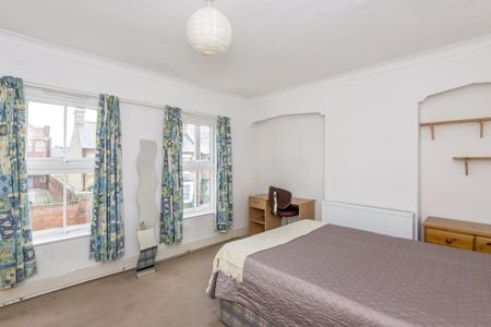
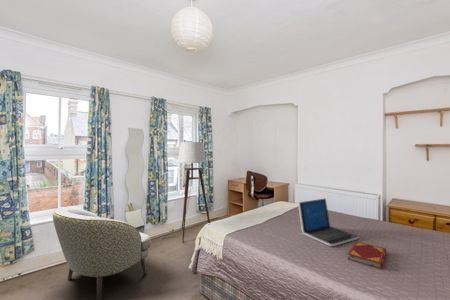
+ hardback book (367, 253)
+ laptop (327, 219)
+ armchair (102, 241)
+ floor lamp (185, 188)
